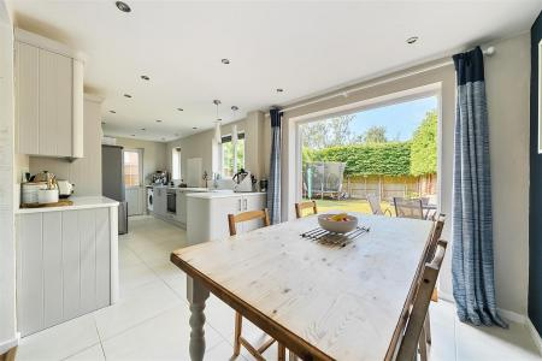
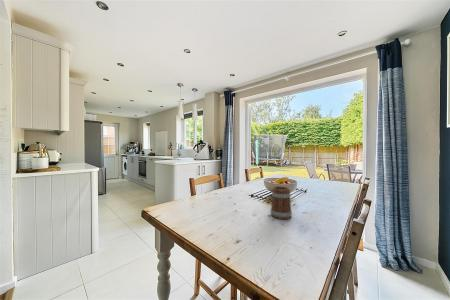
+ mug (279, 200)
